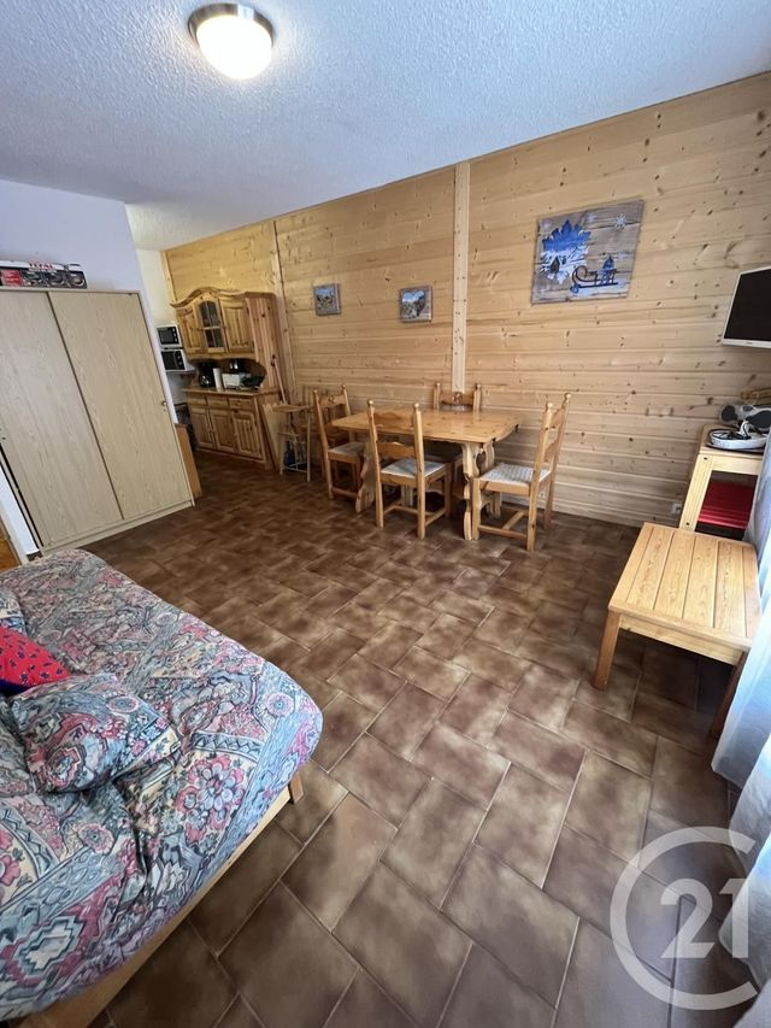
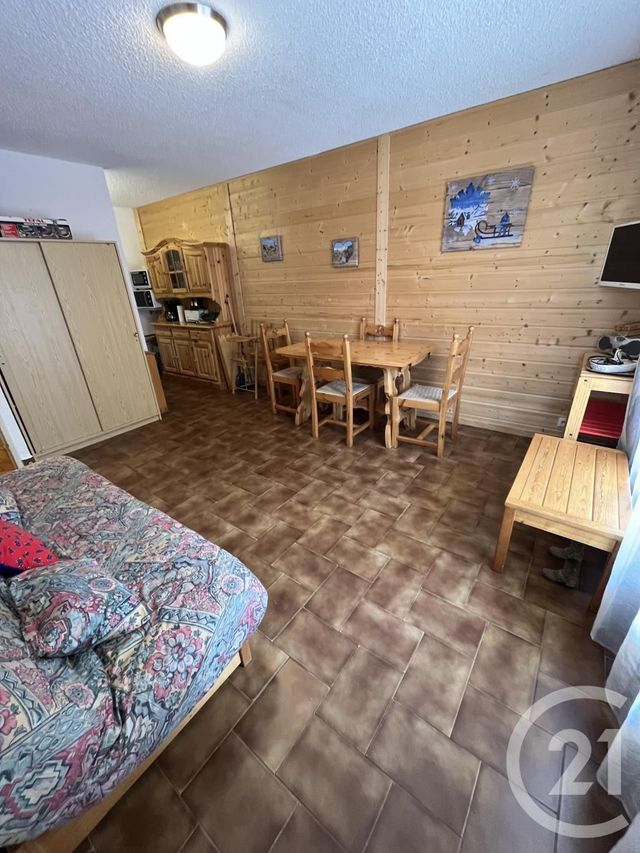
+ boots (564, 557)
